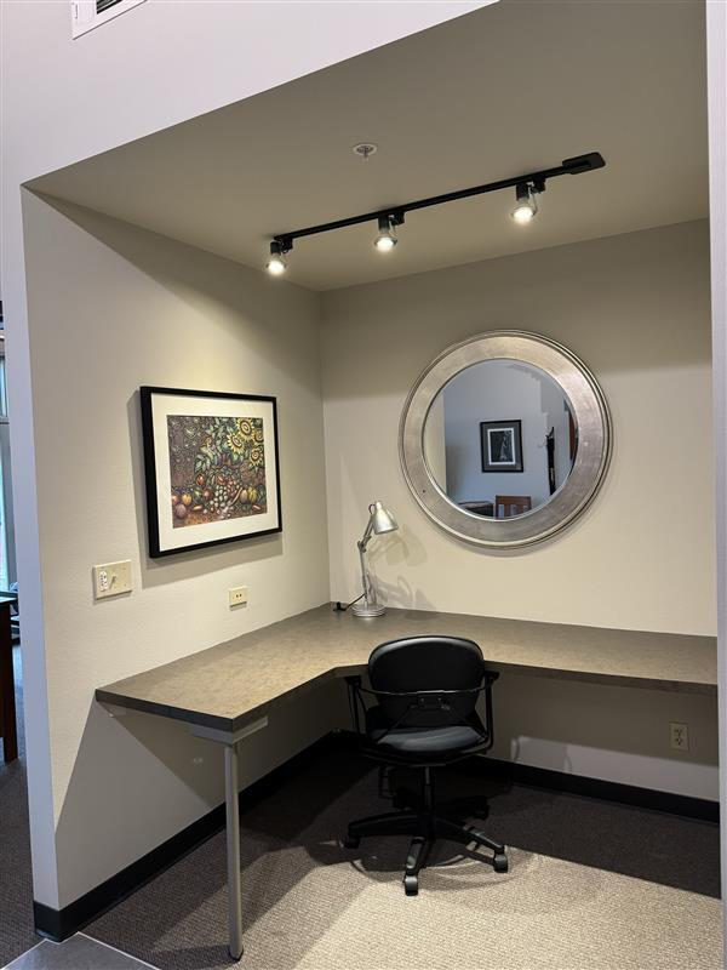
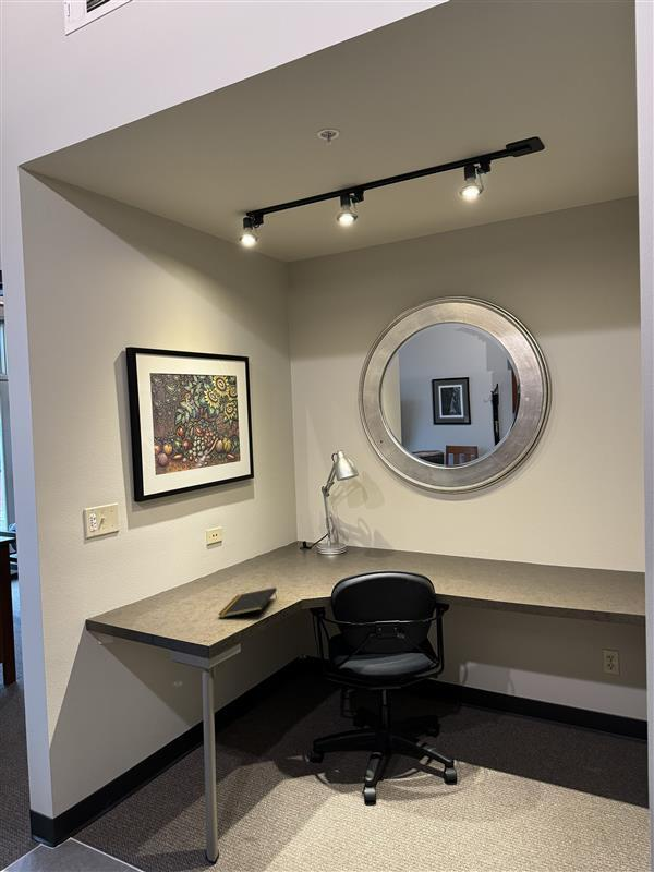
+ notepad (249, 602)
